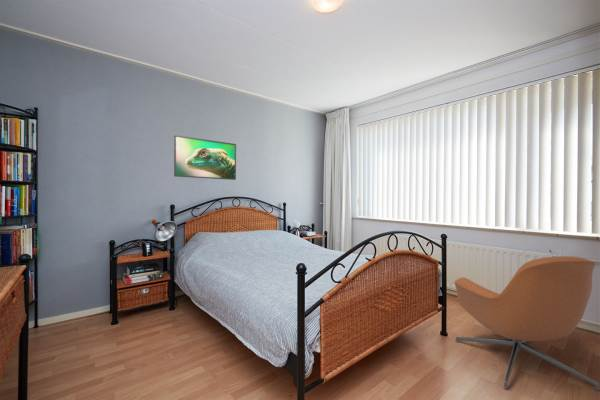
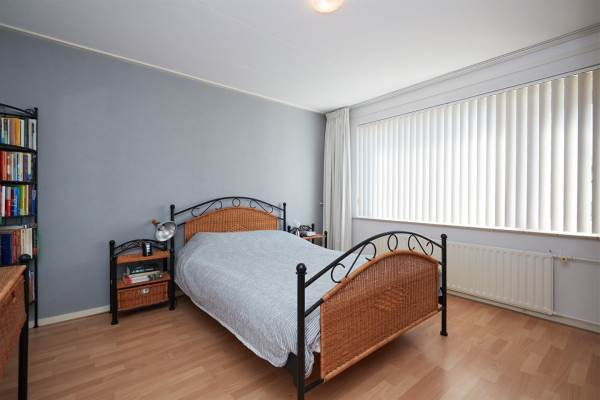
- armchair (520, 305)
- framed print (207, 159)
